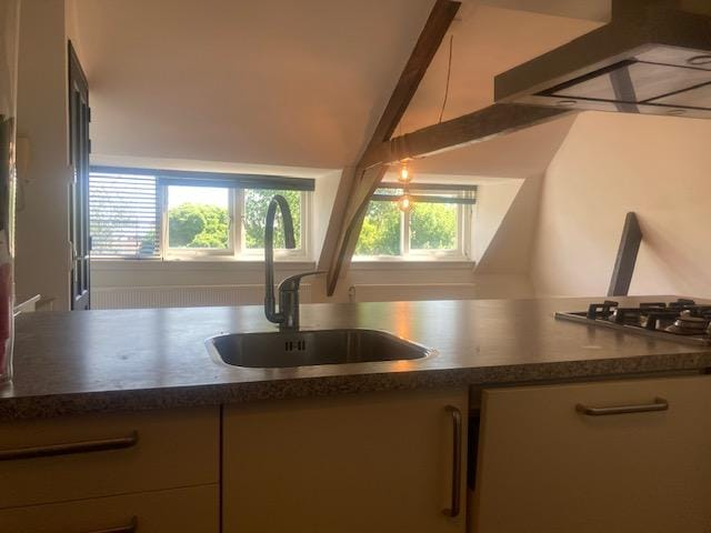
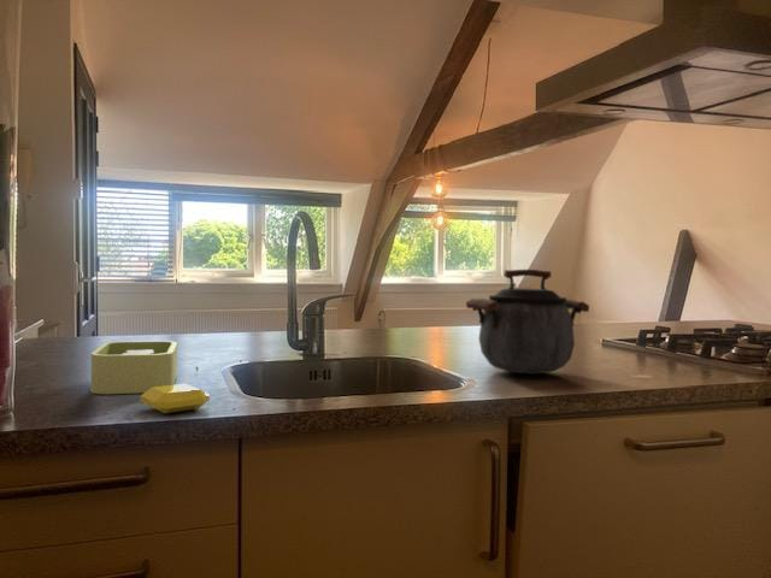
+ soap dish (148, 364)
+ kettle (525, 320)
+ soap bar (175, 397)
